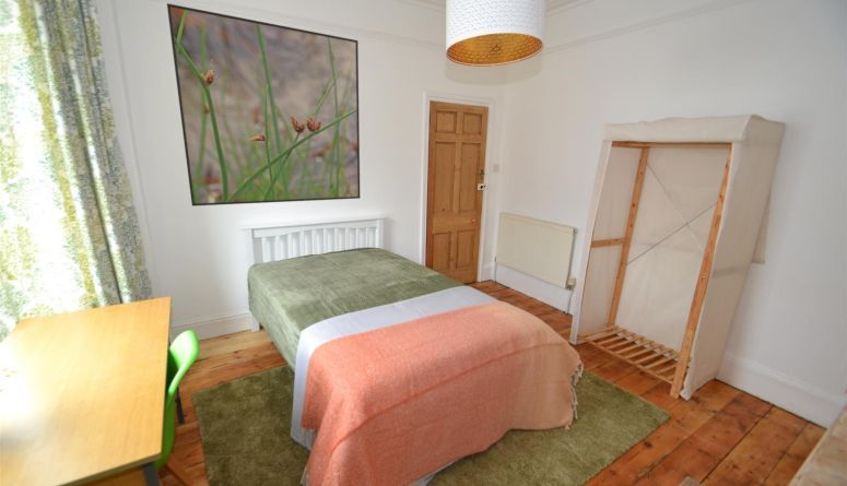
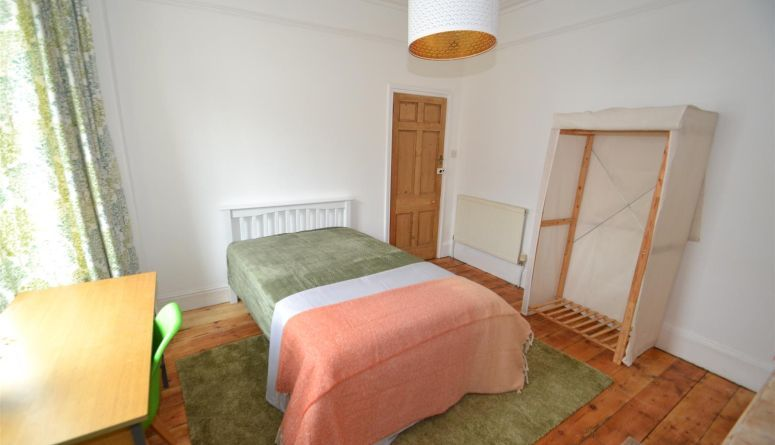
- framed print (280, 118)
